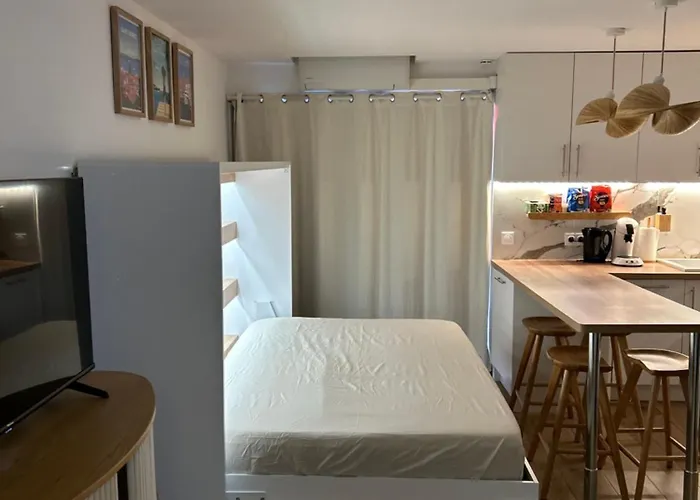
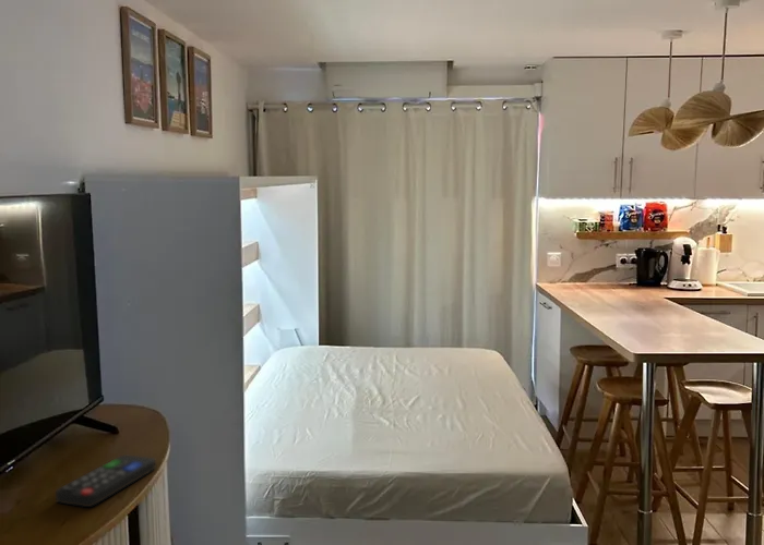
+ remote control (108, 477)
